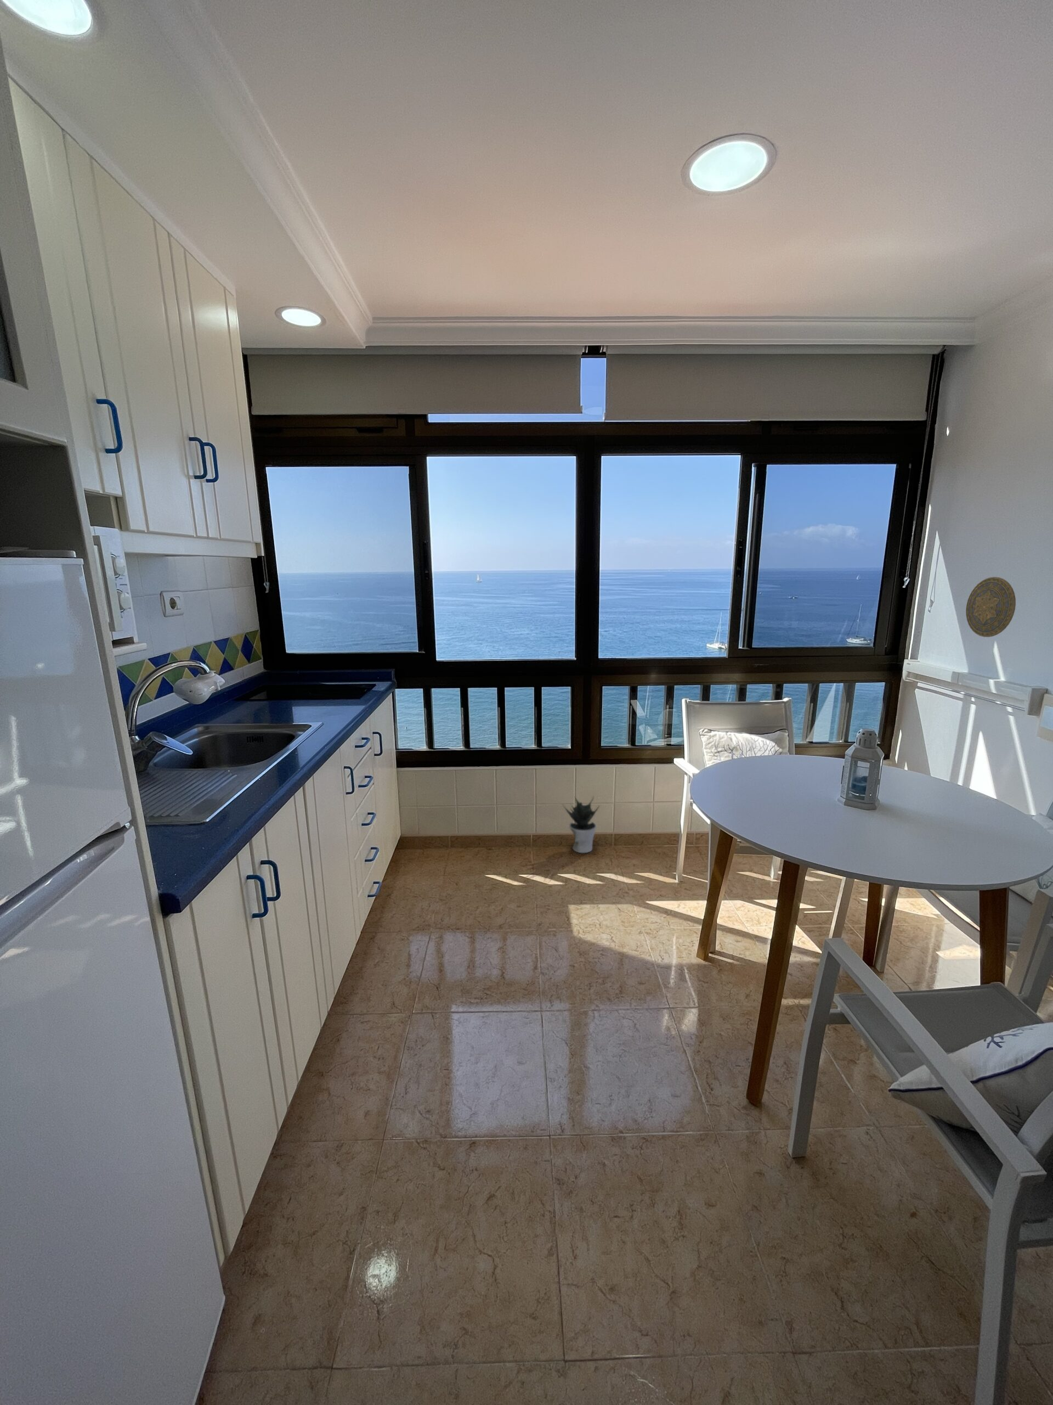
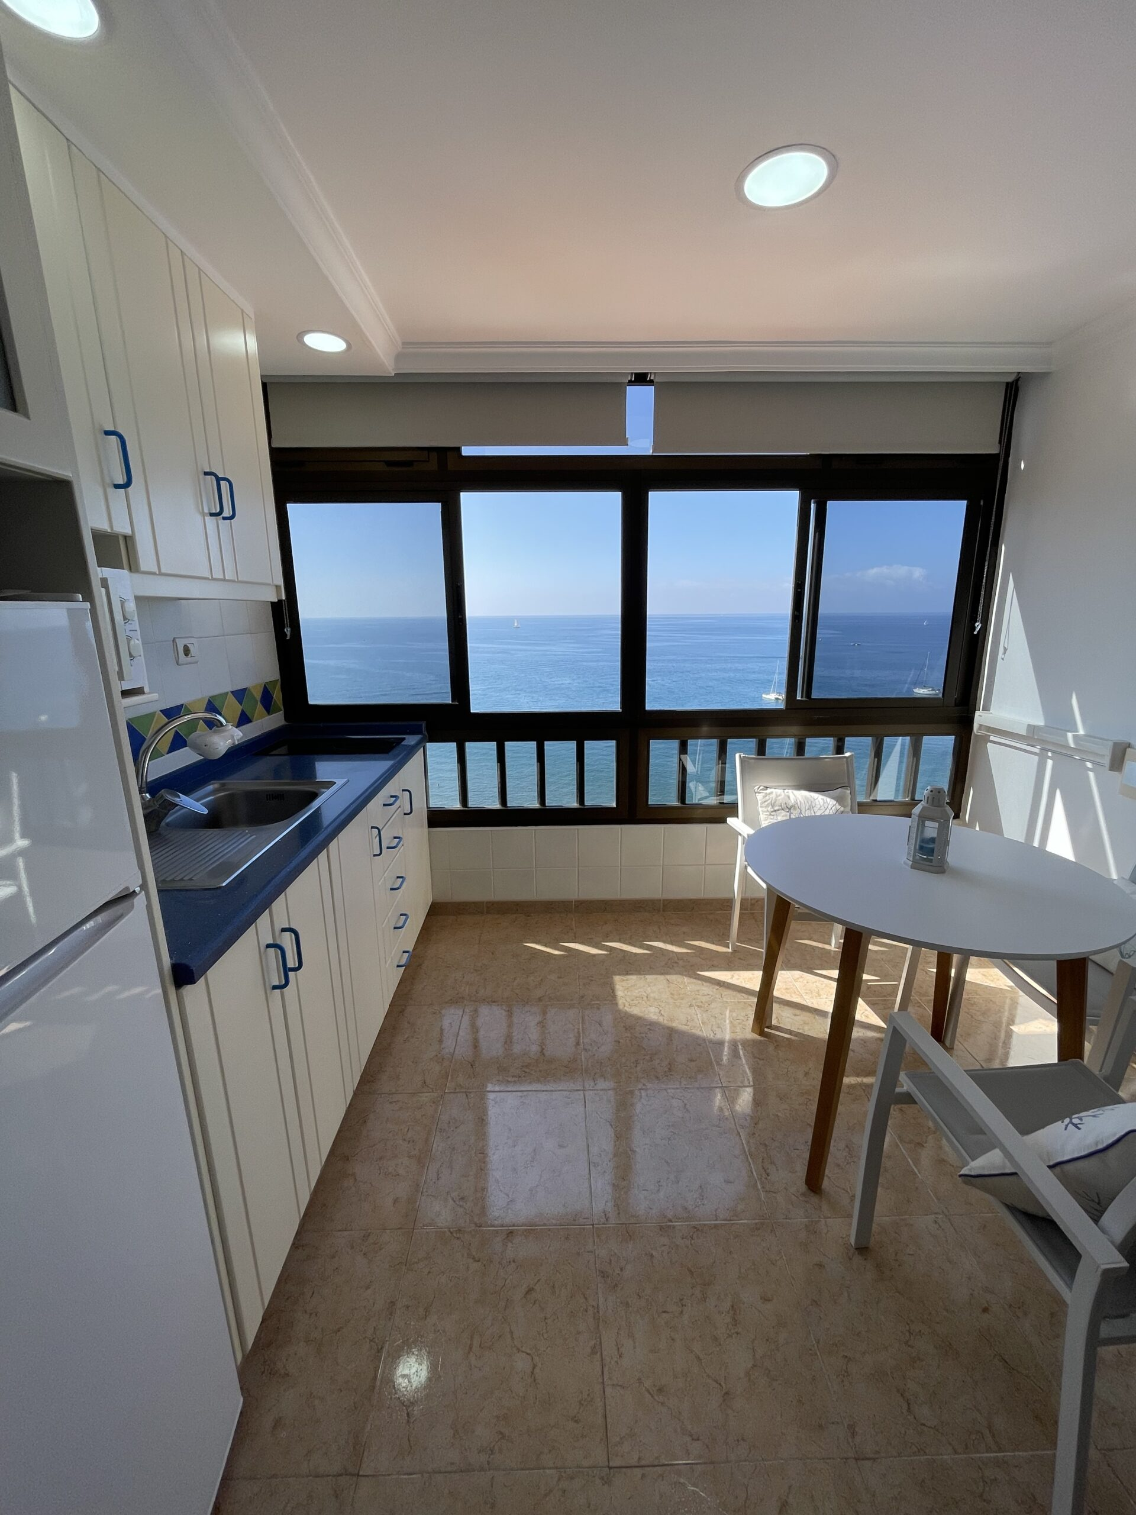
- potted plant (582, 823)
- decorative plate (987, 607)
